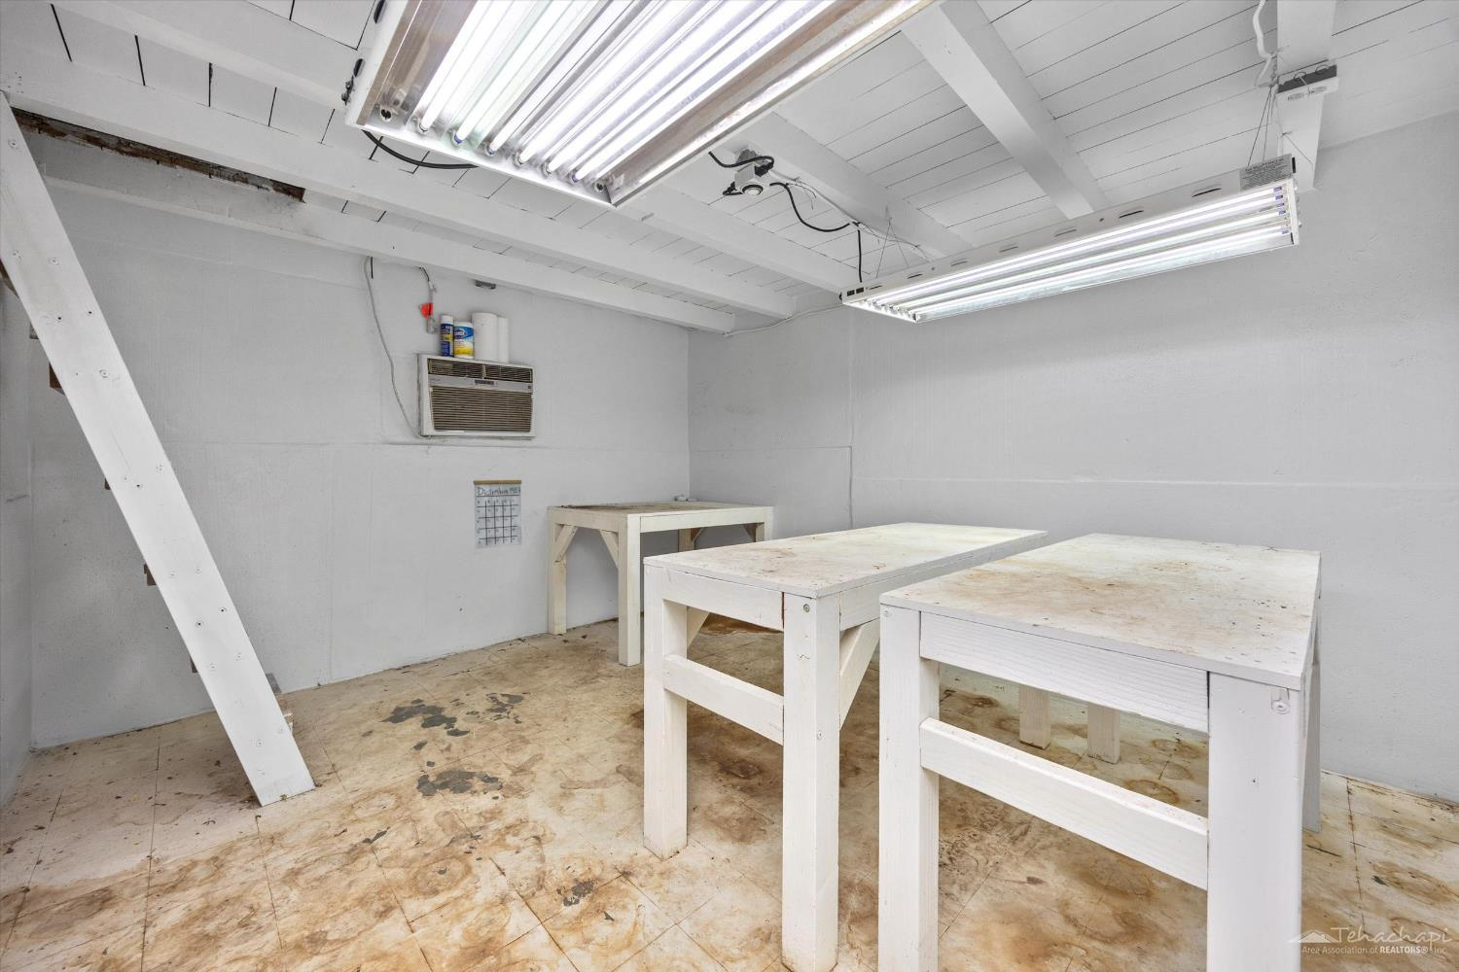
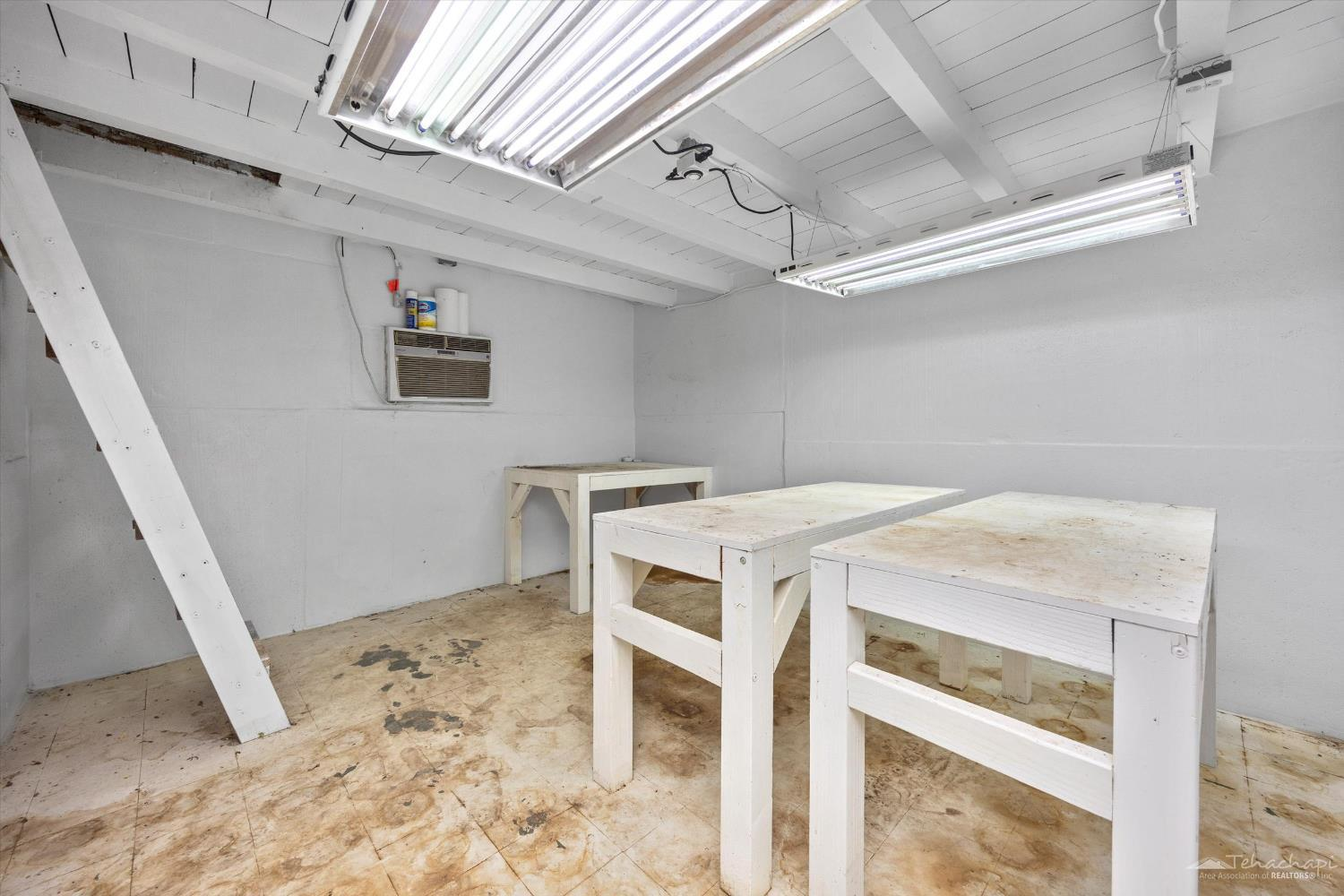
- calendar (498, 506)
